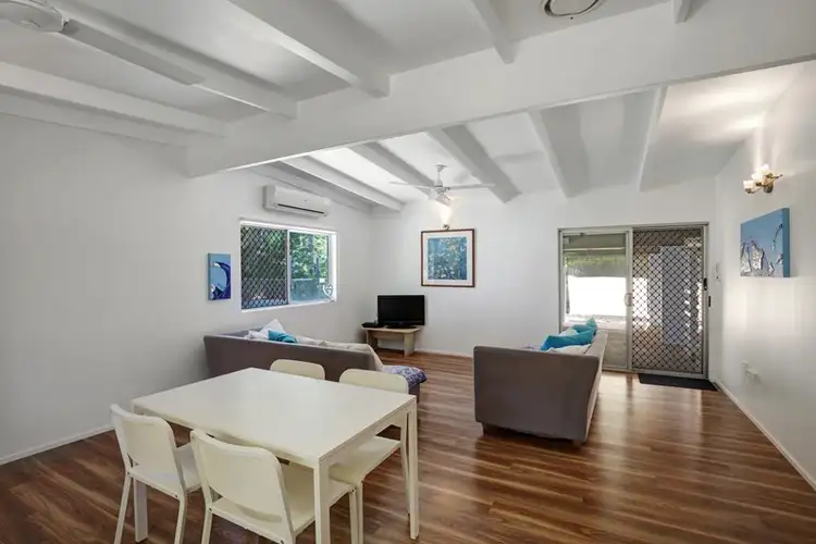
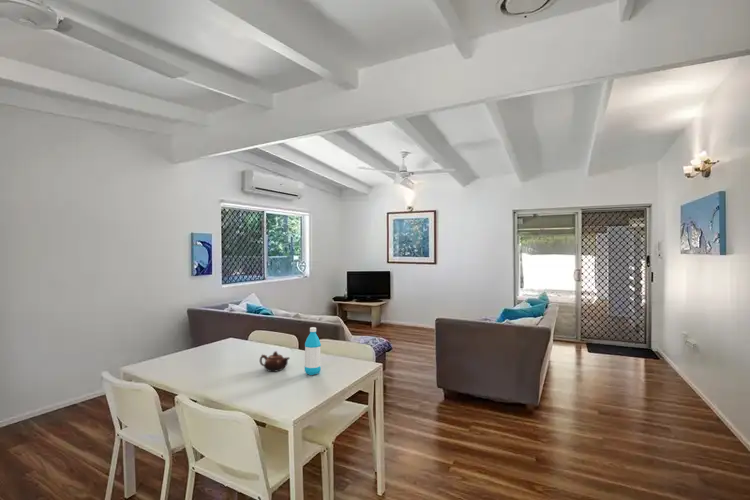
+ water bottle (312, 350)
+ teapot (274, 360)
